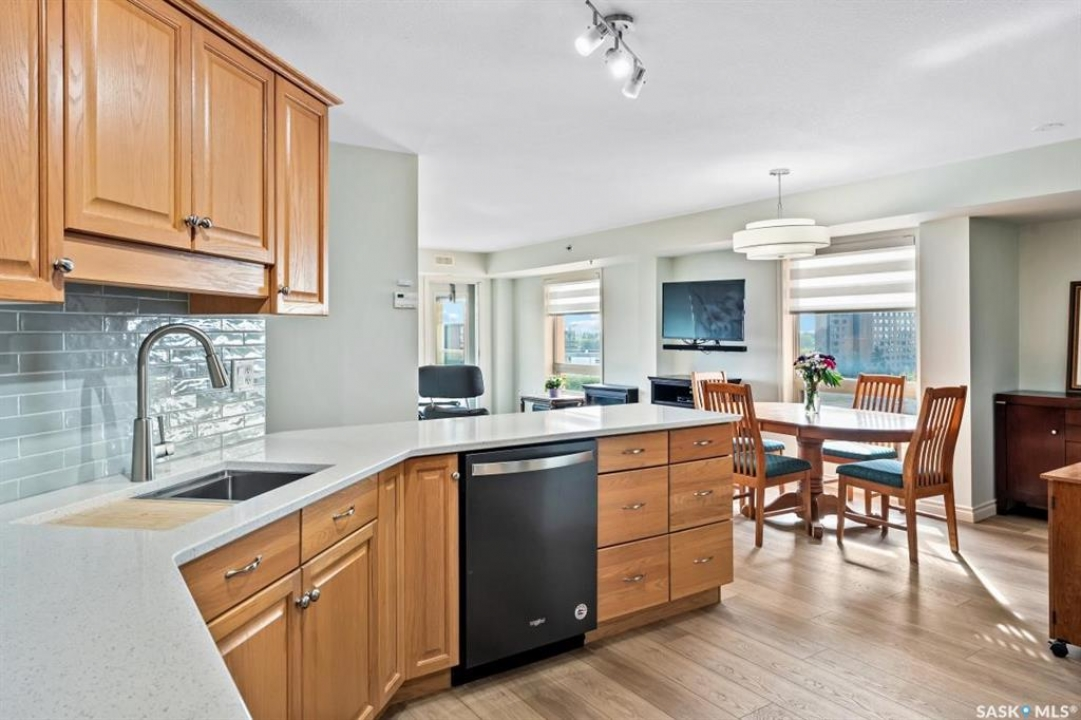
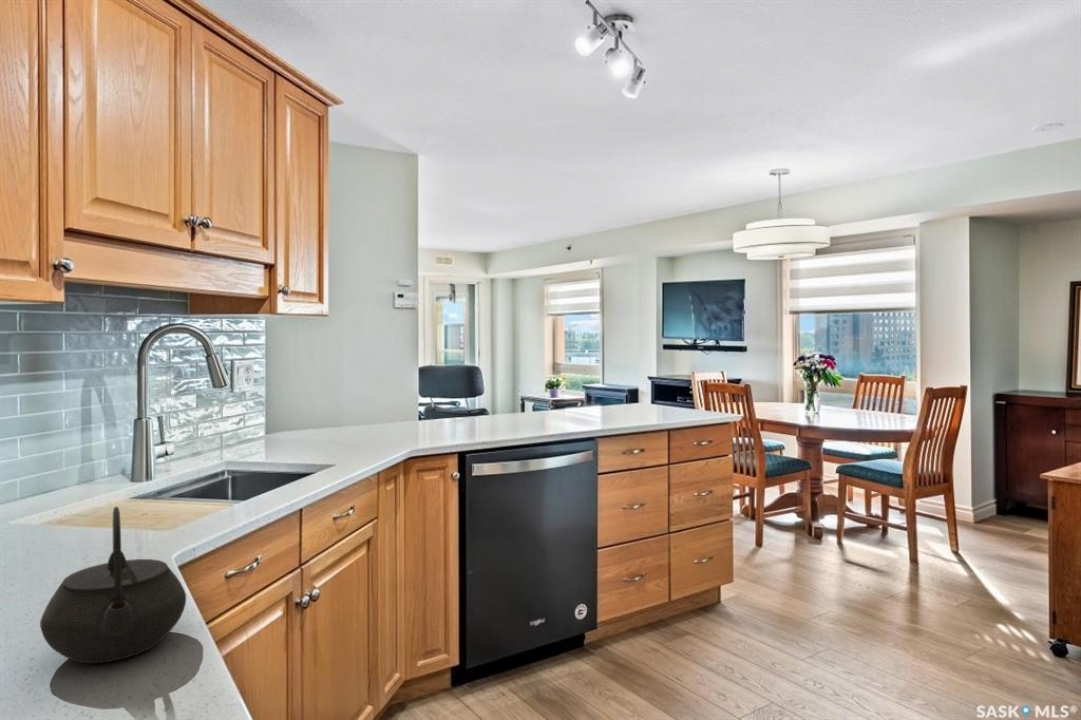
+ kettle (116, 580)
